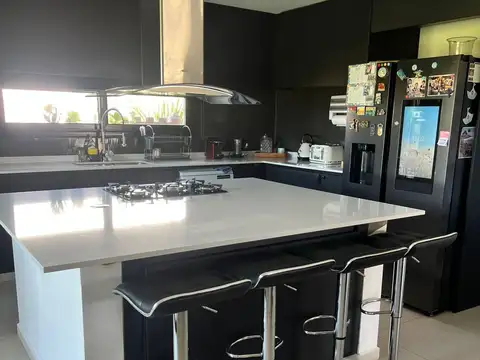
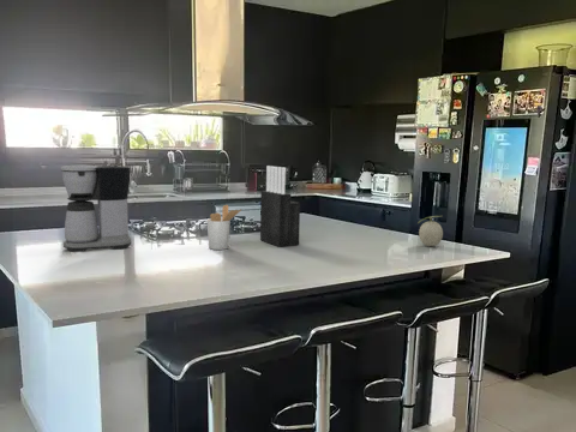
+ utensil holder (223, 227)
+ coffee maker (98, 205)
+ knife block (282, 204)
+ fruit (430, 229)
